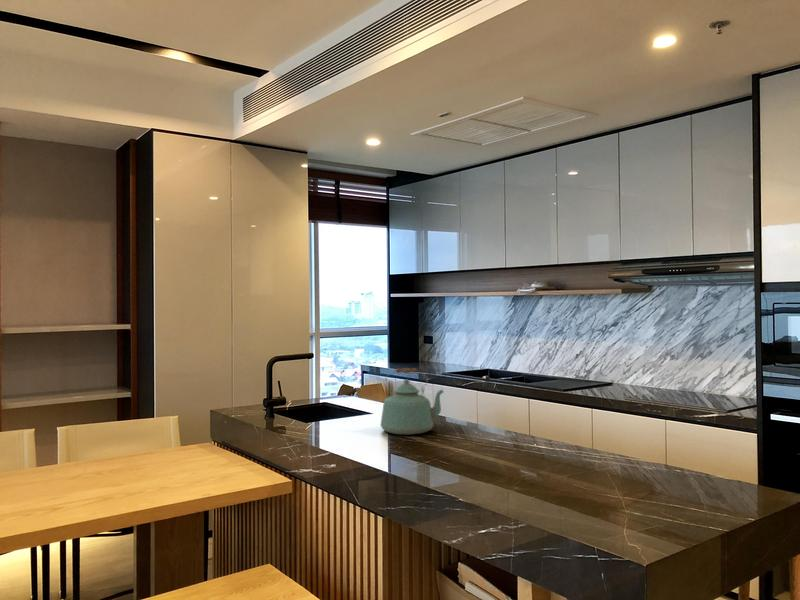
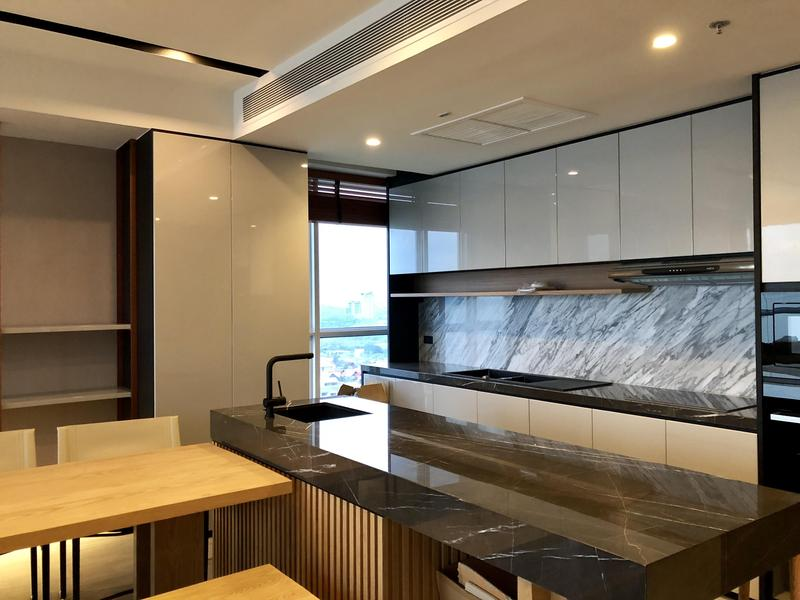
- kettle (412, 399)
